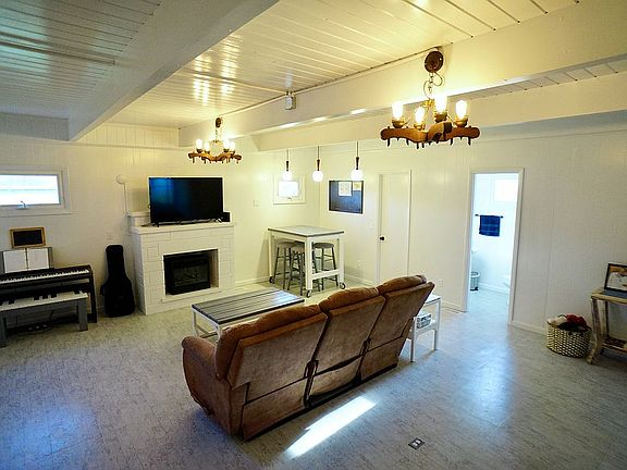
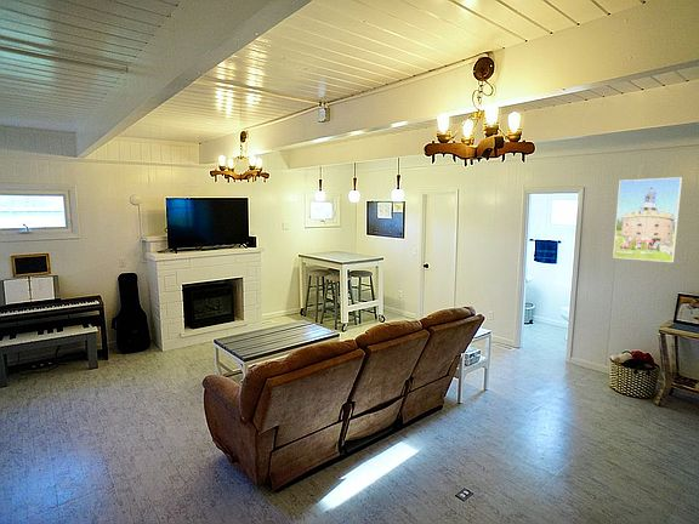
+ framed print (646, 220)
